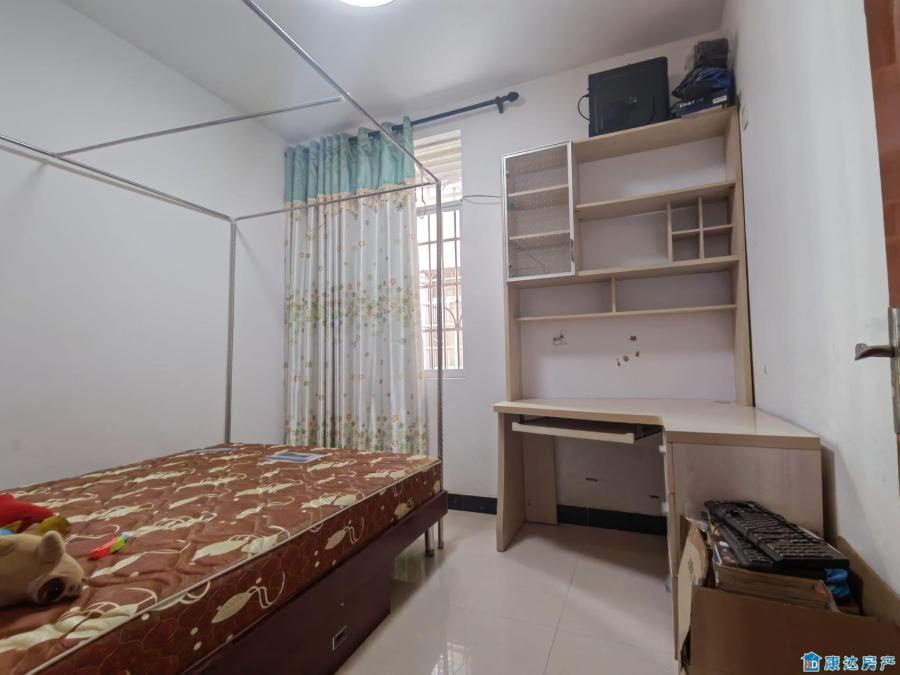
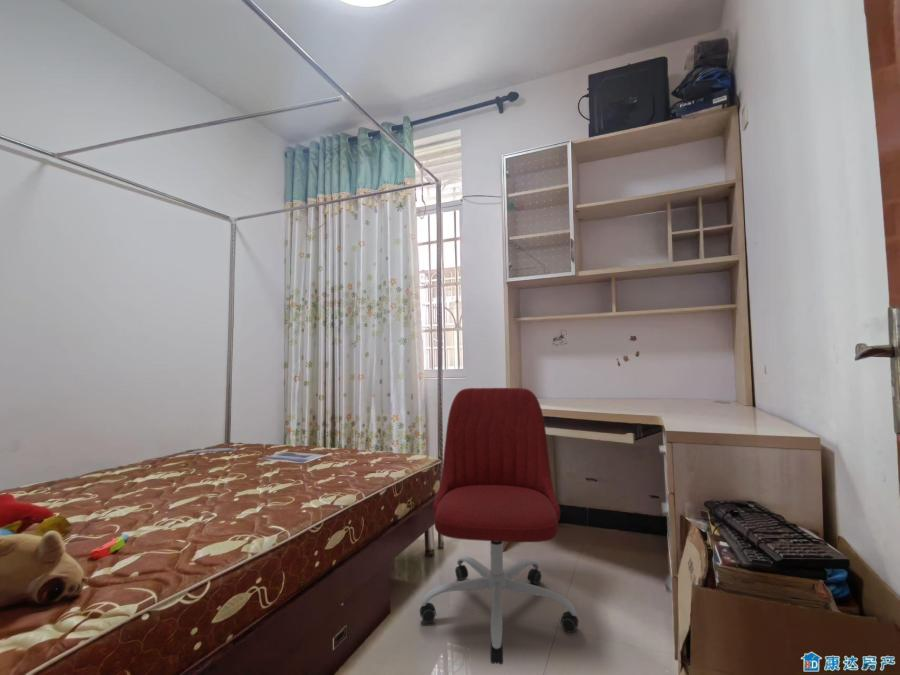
+ office chair (495, 500)
